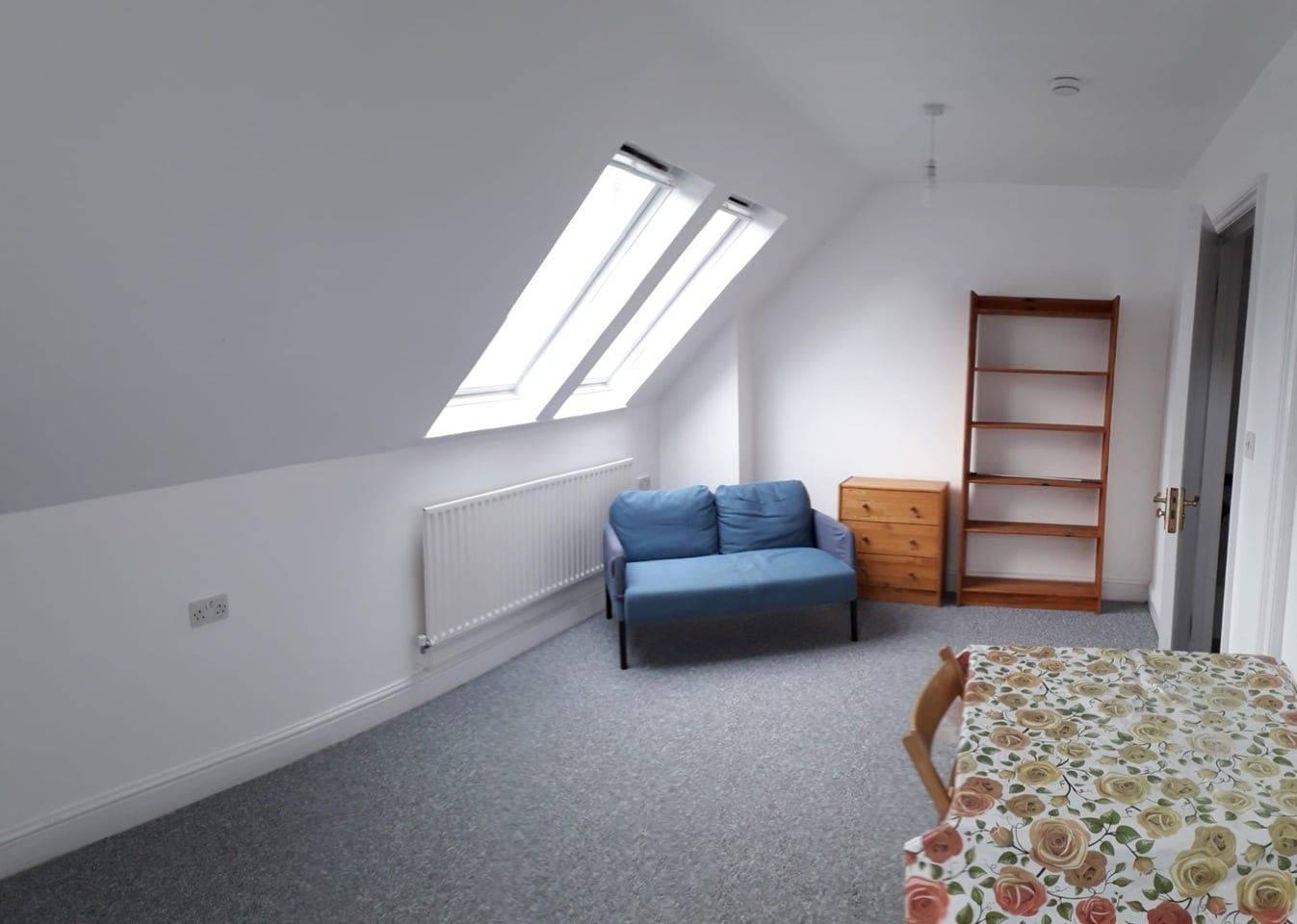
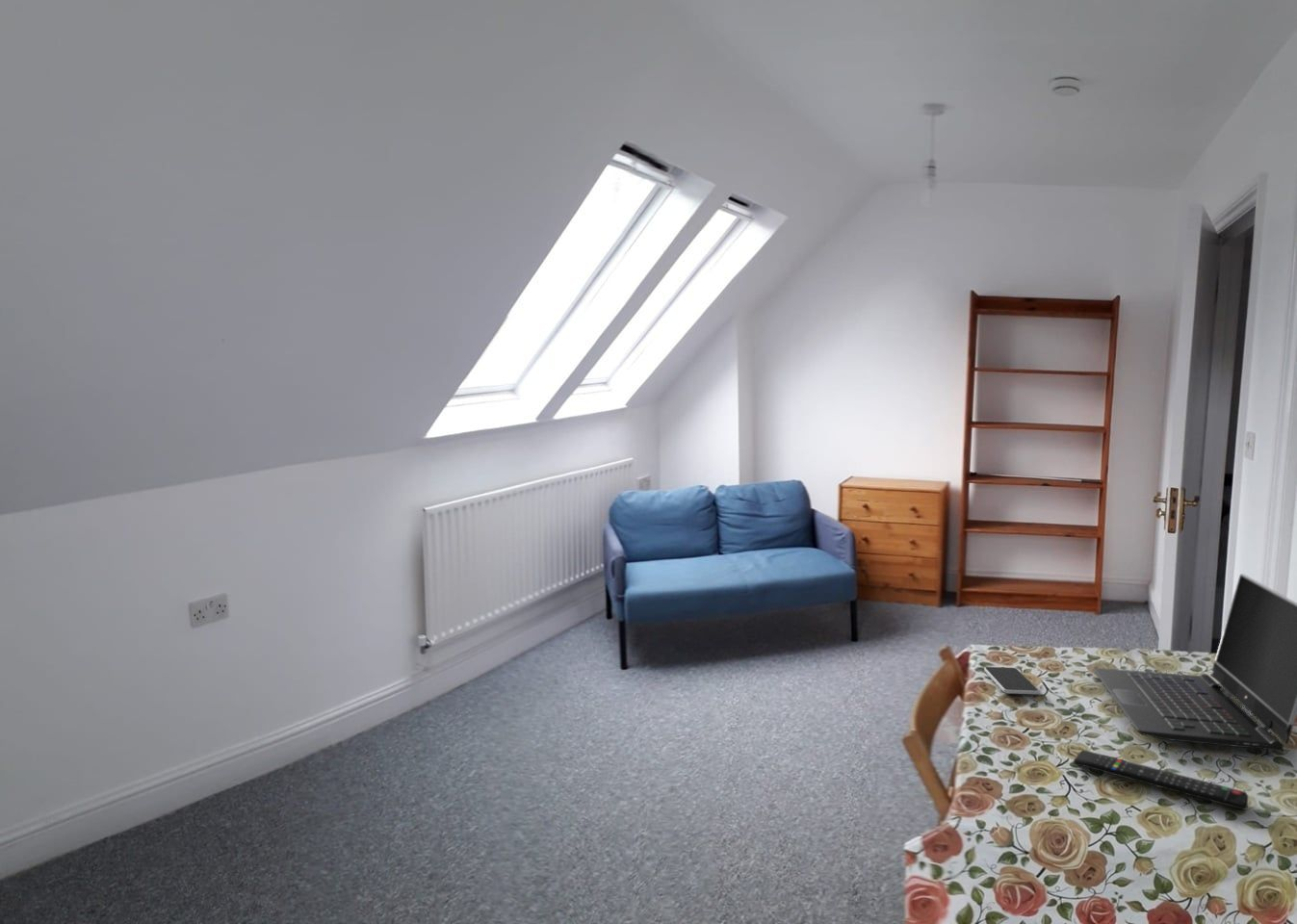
+ remote control (1157, 780)
+ smartphone (1010, 680)
+ laptop computer (1215, 657)
